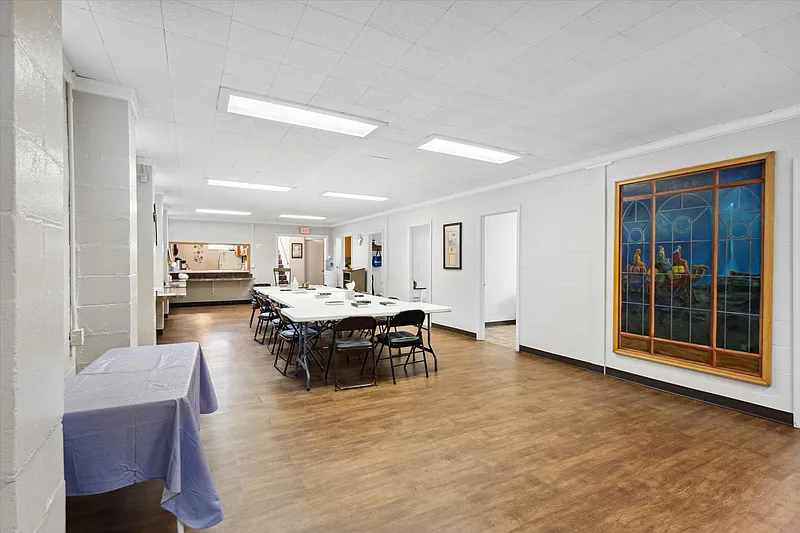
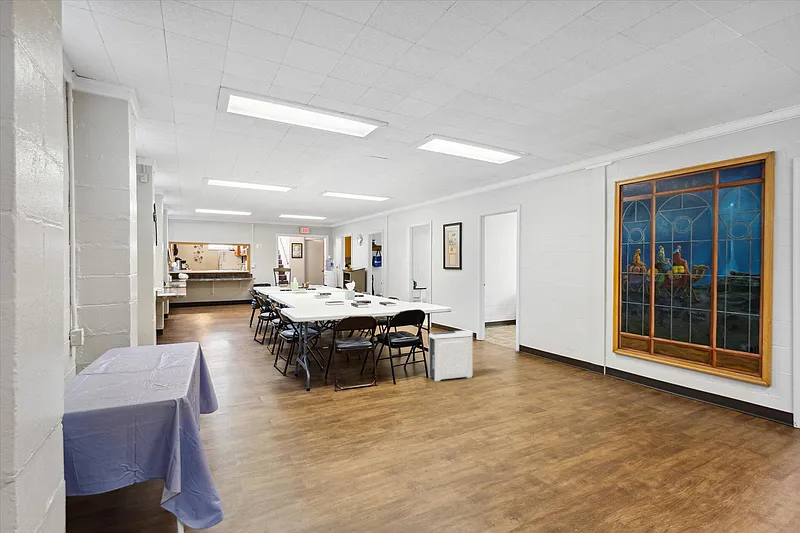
+ air purifier (450, 354)
